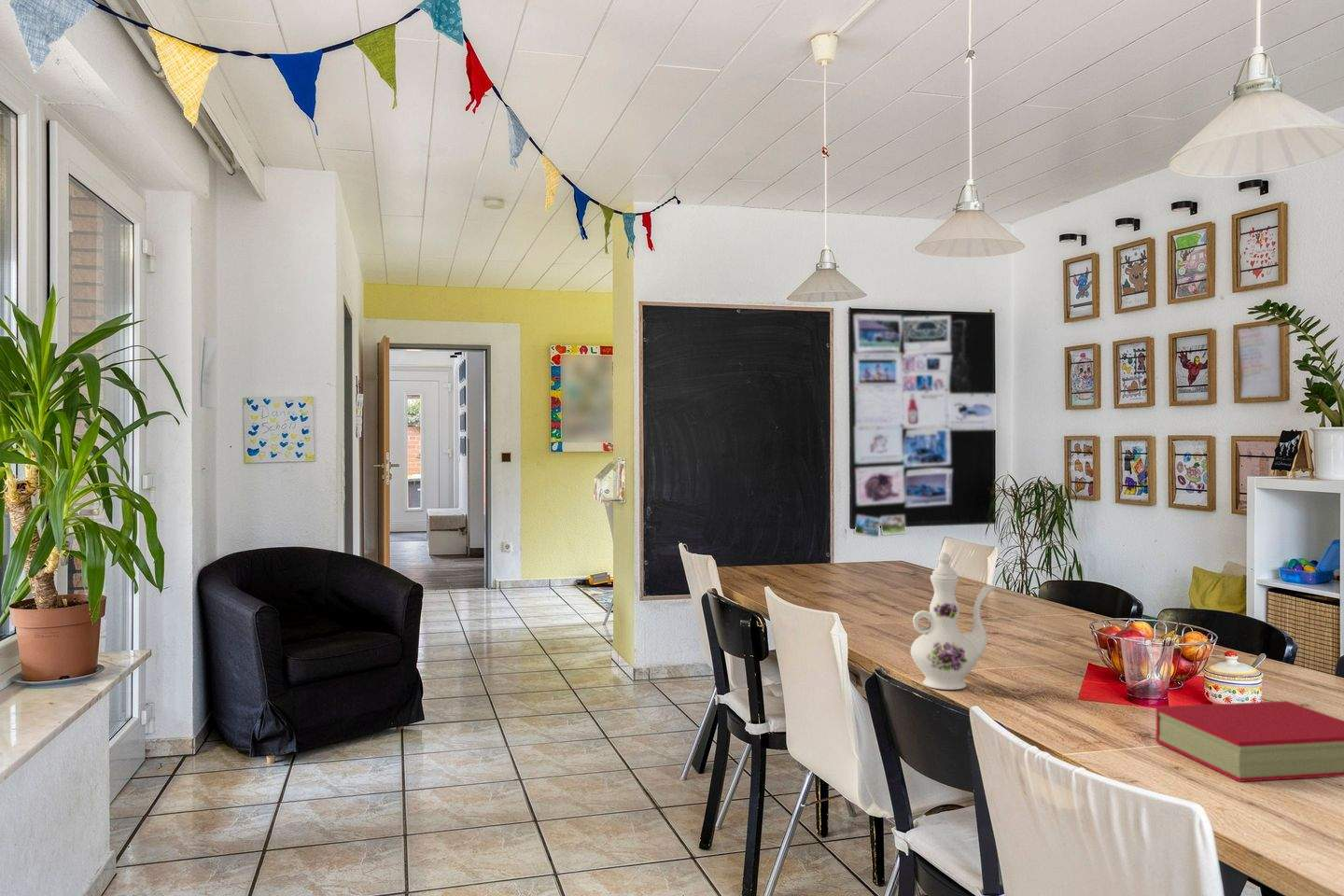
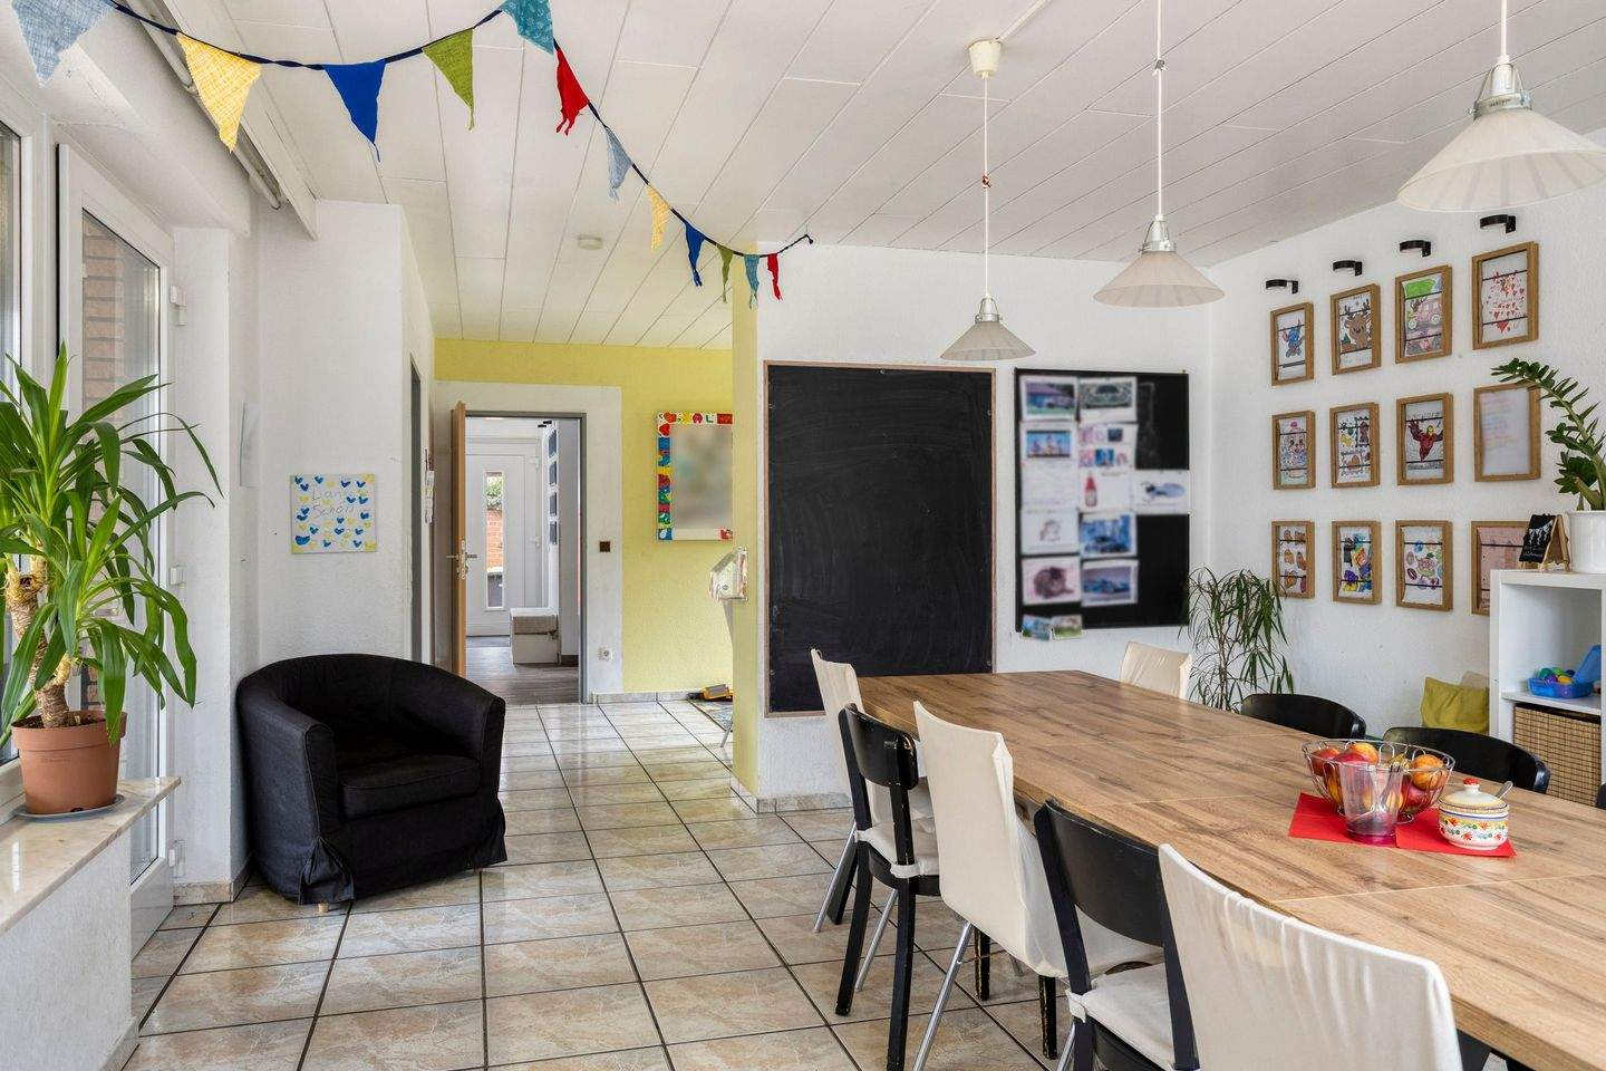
- book (1265, 738)
- chinaware (953, 619)
